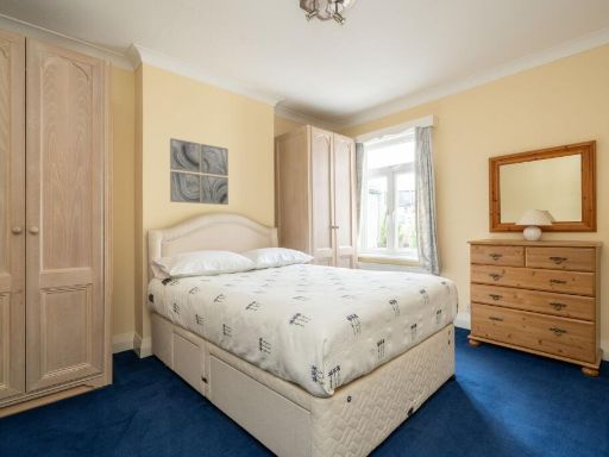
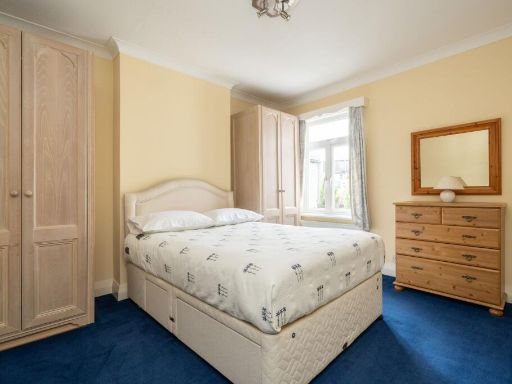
- wall art (200, 174)
